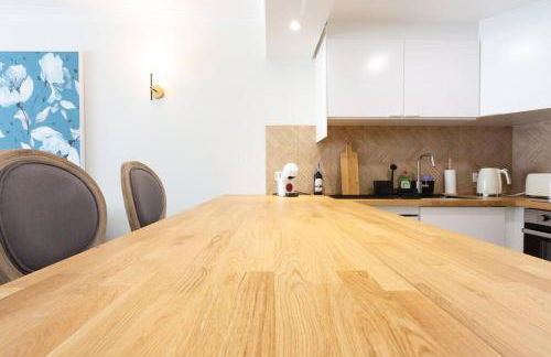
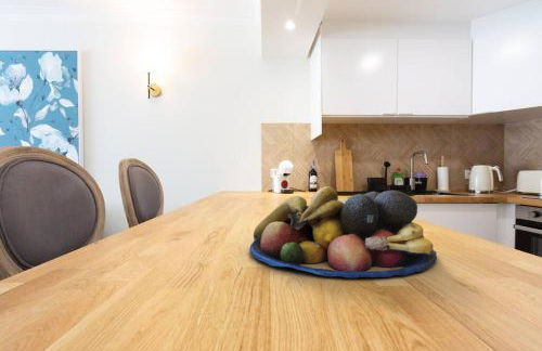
+ fruit bowl (336, 218)
